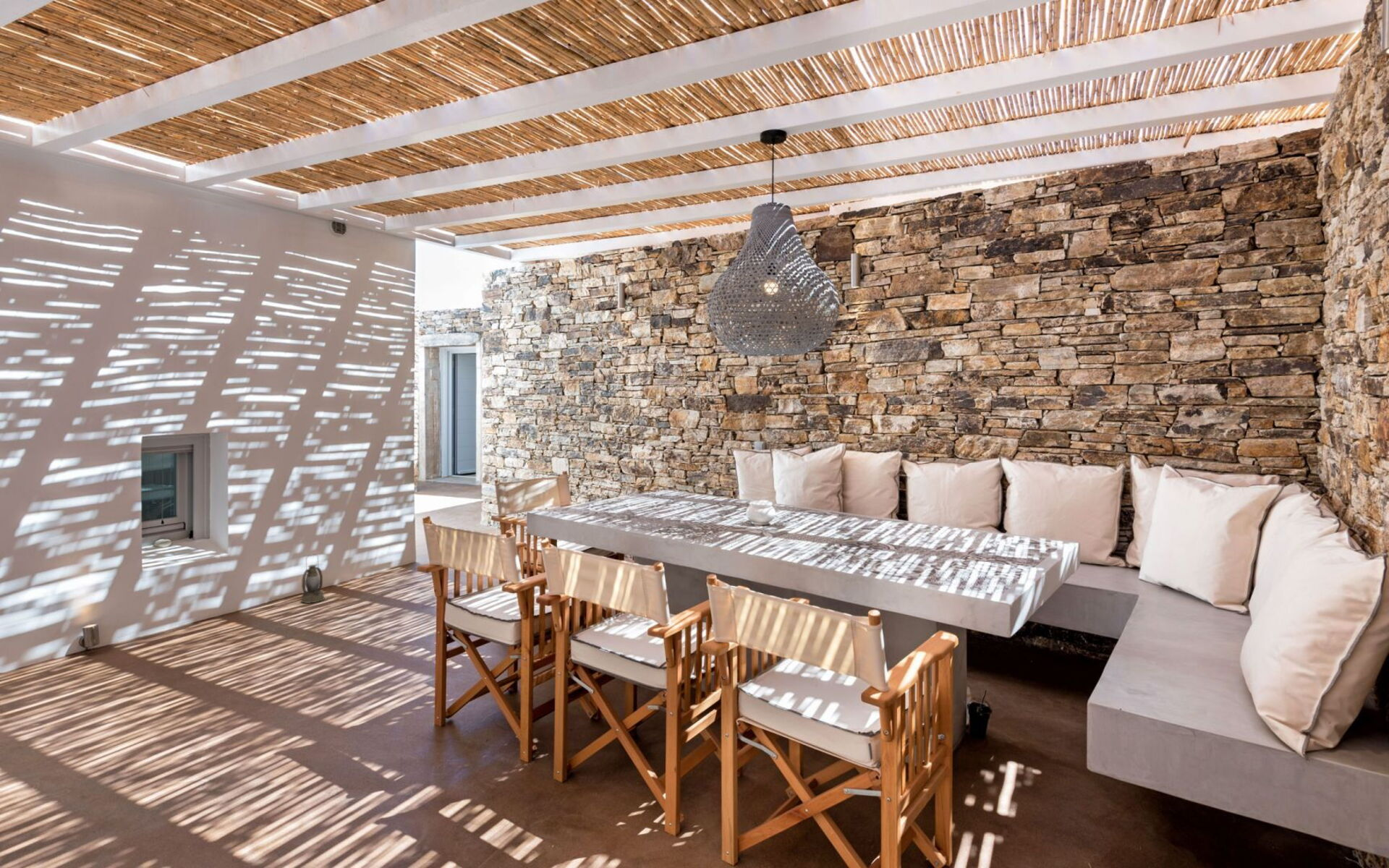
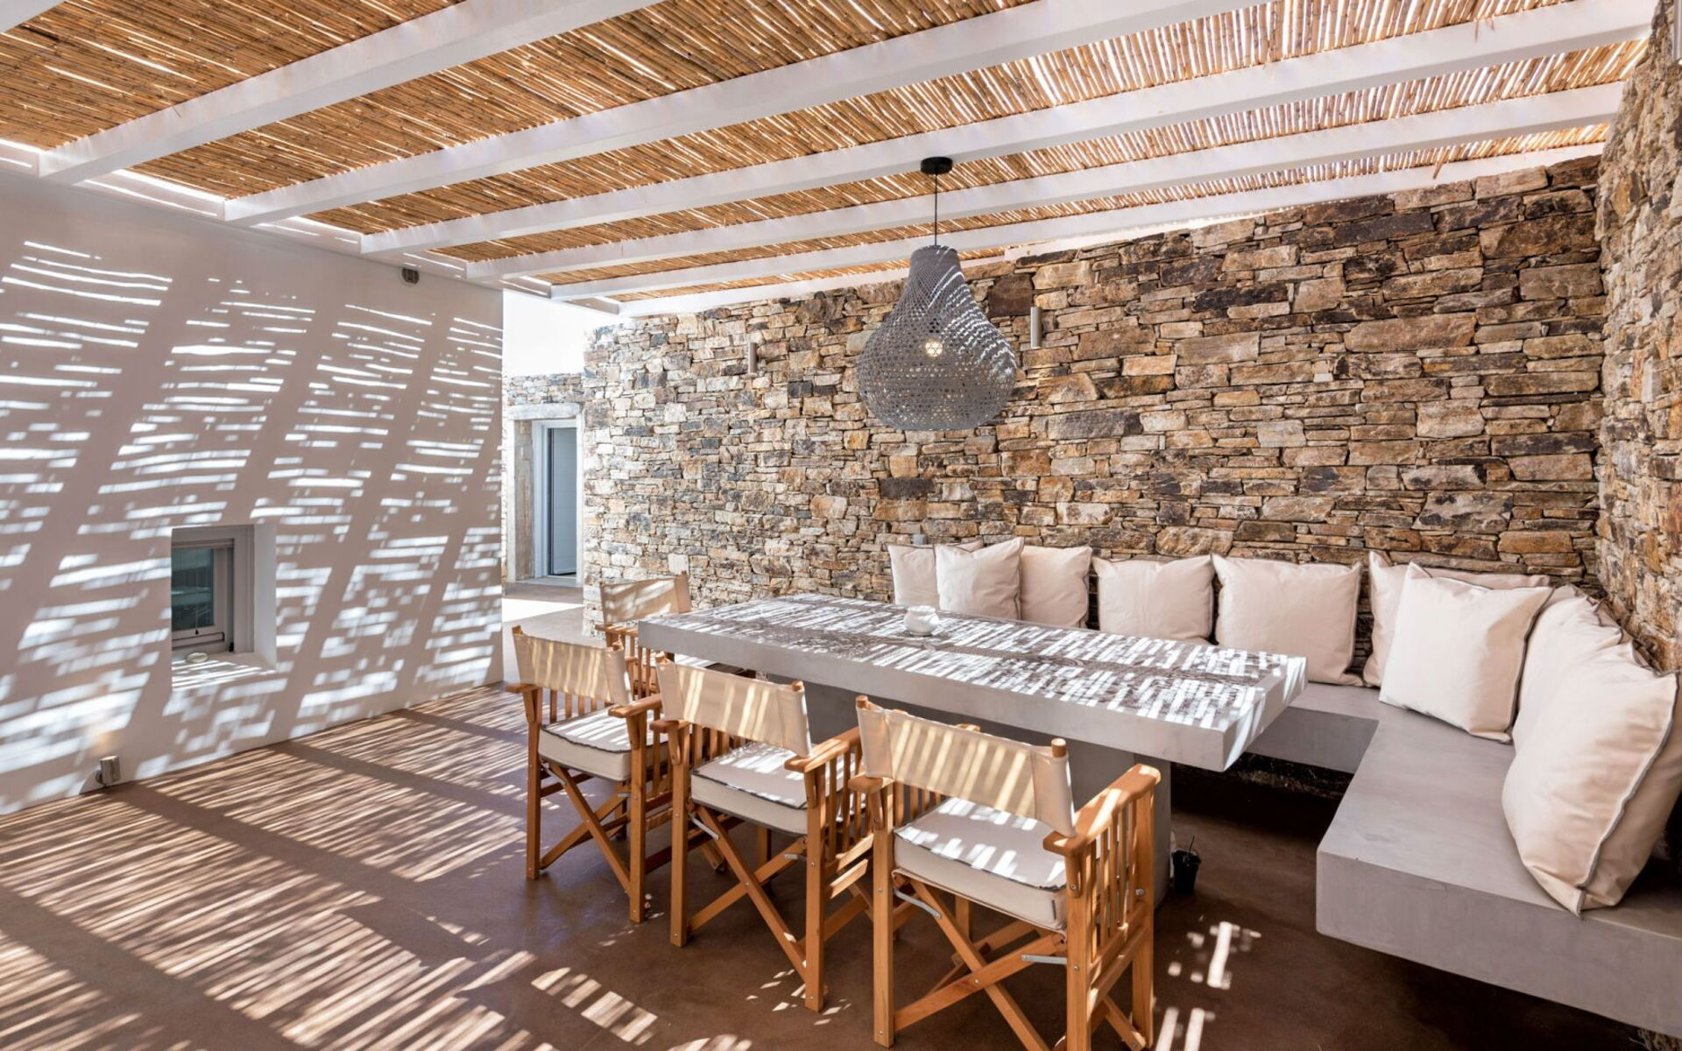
- lantern (312, 577)
